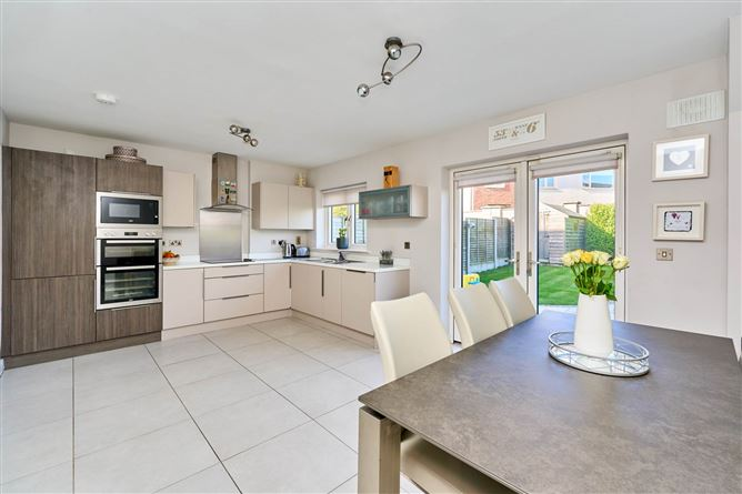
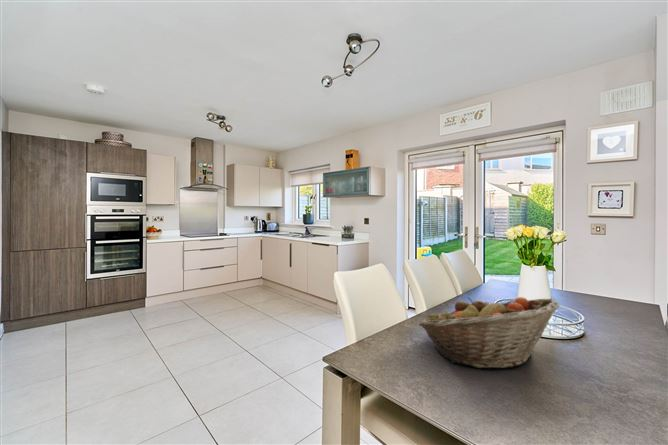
+ fruit basket (486, 323)
